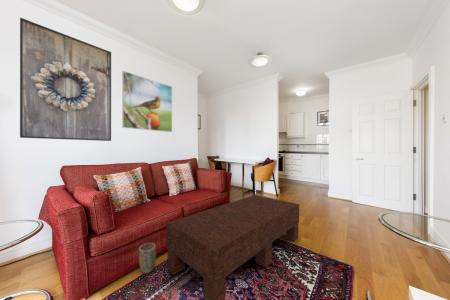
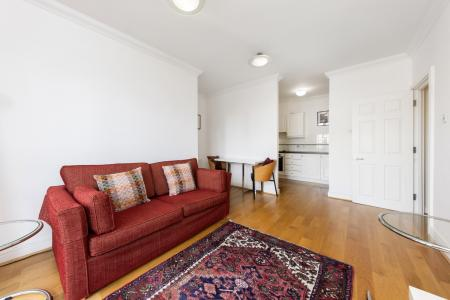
- plant pot (147, 258)
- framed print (149, 104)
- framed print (72, 88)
- coffee table (242, 231)
